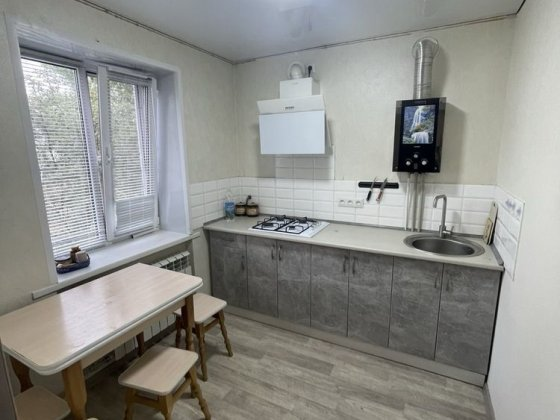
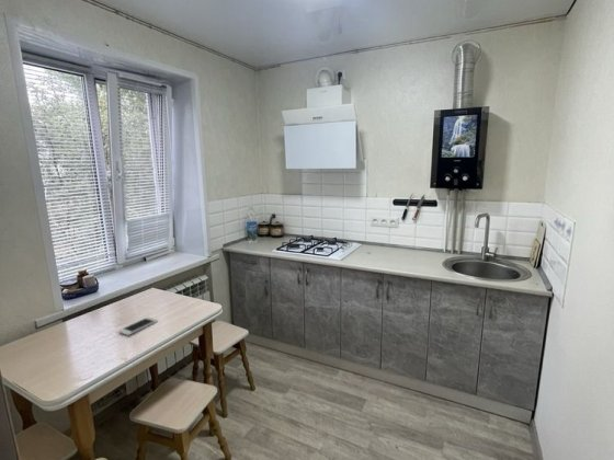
+ smartphone (138, 325)
